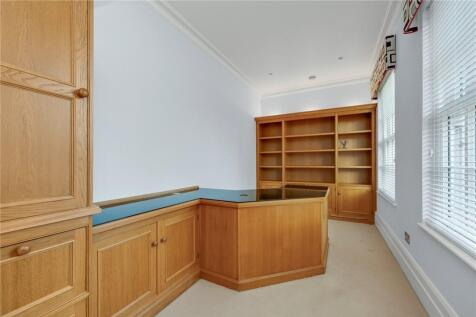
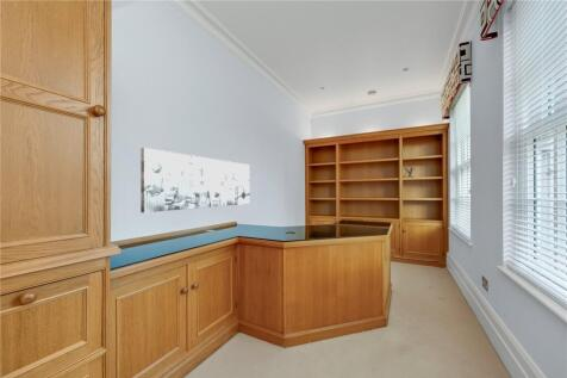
+ wall art (208, 182)
